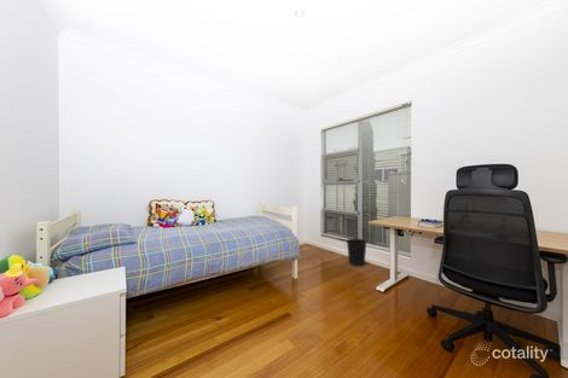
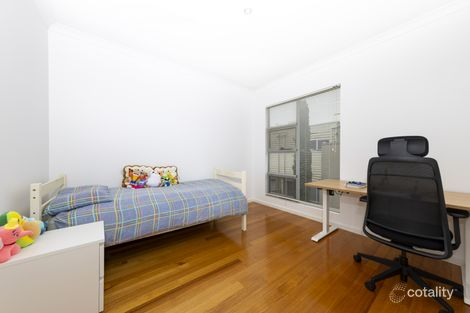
- wastebasket (357, 251)
